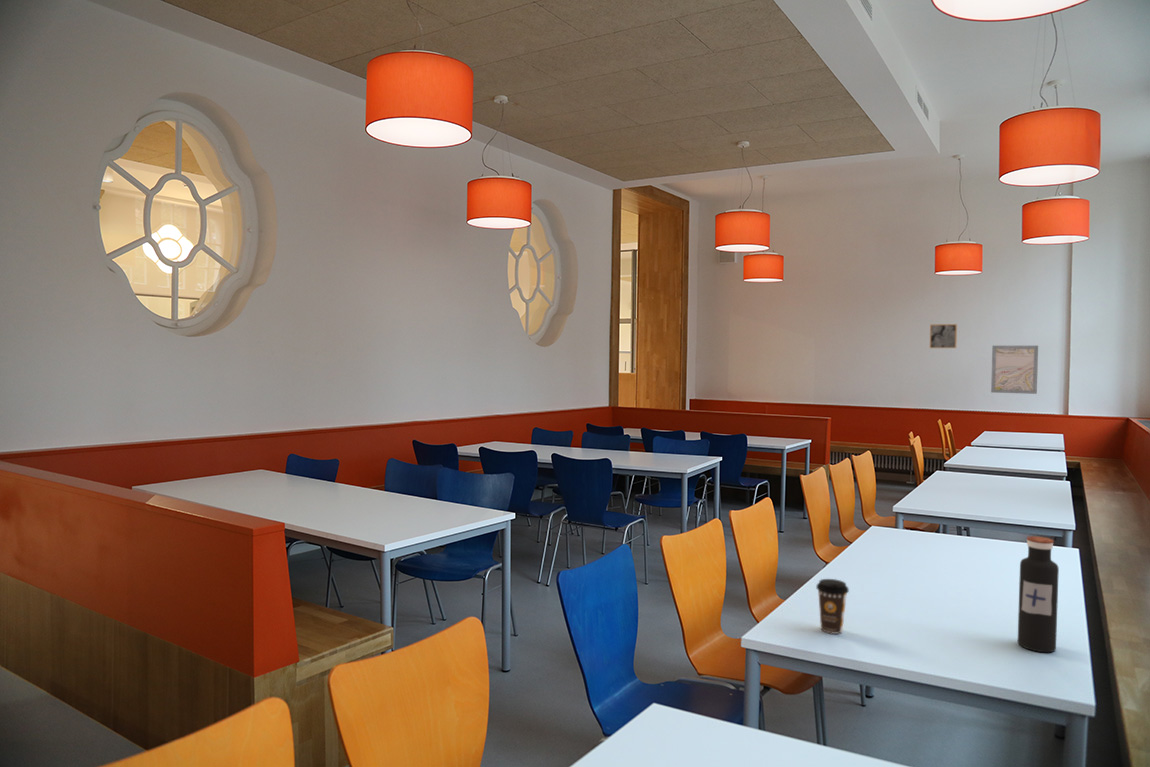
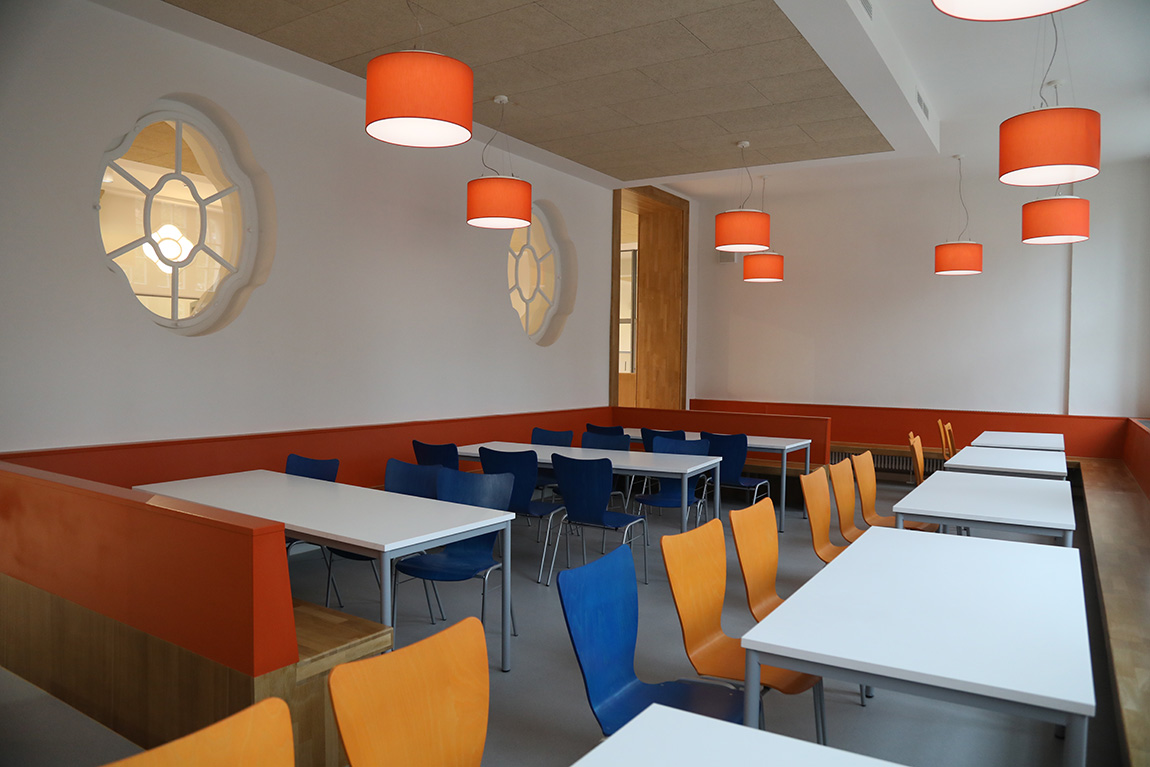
- wall art (943, 336)
- coffee cup (832, 606)
- water bottle (1038, 592)
- wall art (1014, 369)
